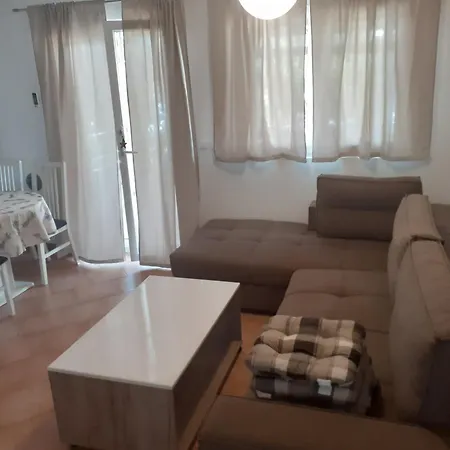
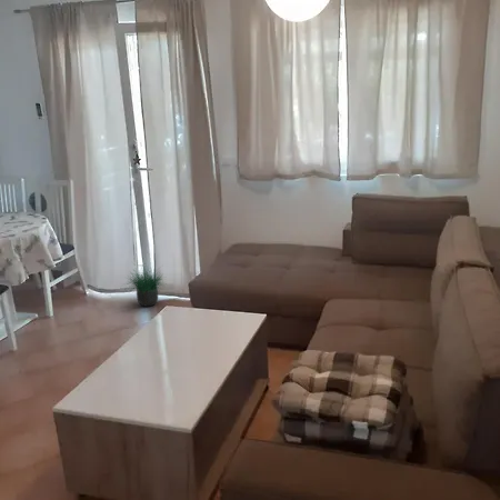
+ potted plant (146, 281)
